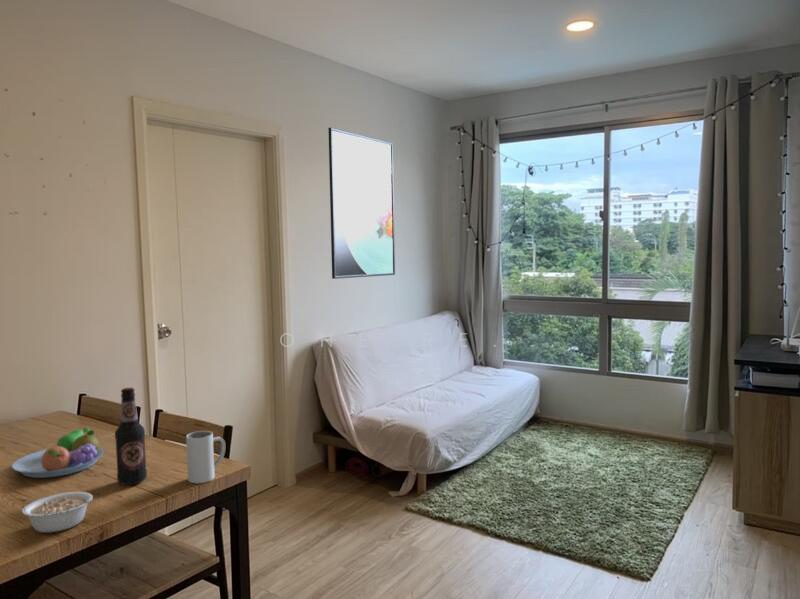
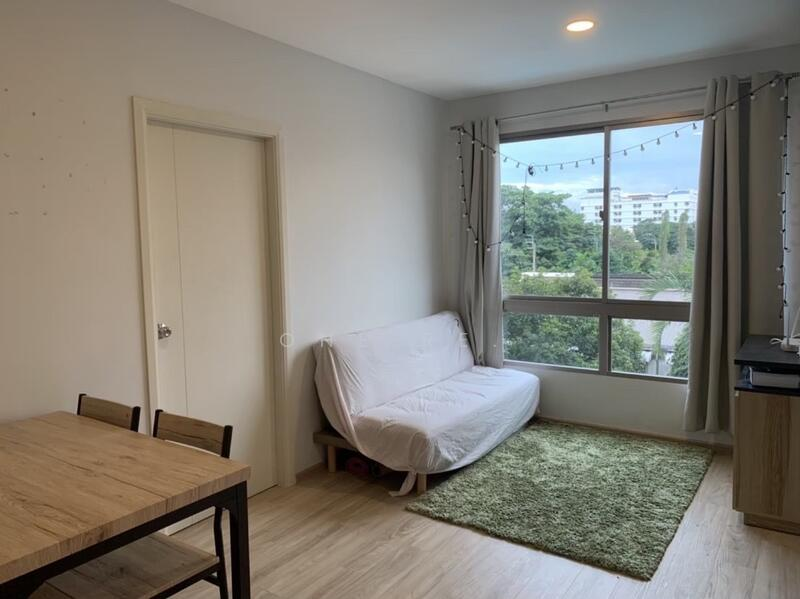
- legume (61, 510)
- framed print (364, 206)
- bottle (130, 435)
- fruit bowl (62, 449)
- mug (206, 455)
